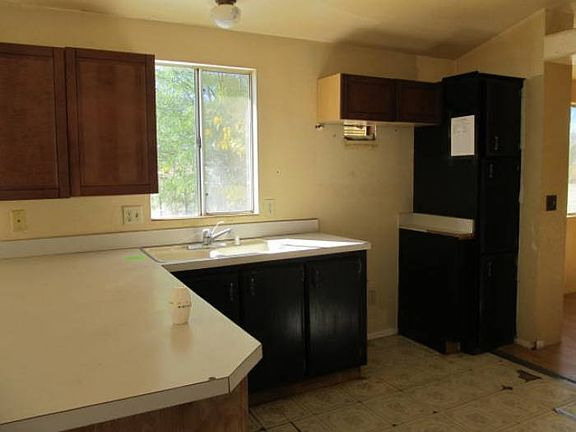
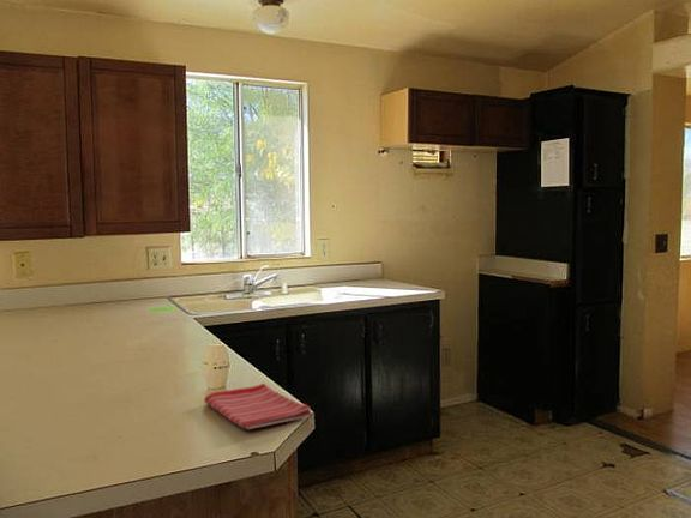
+ dish towel (256, 404)
